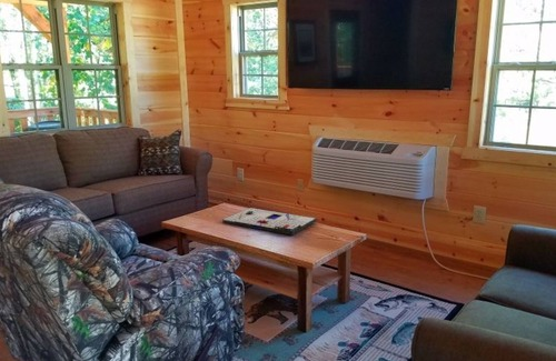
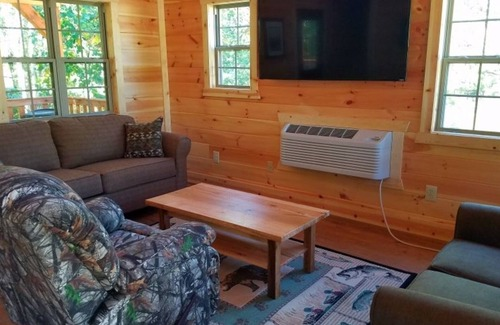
- board game (269, 213)
